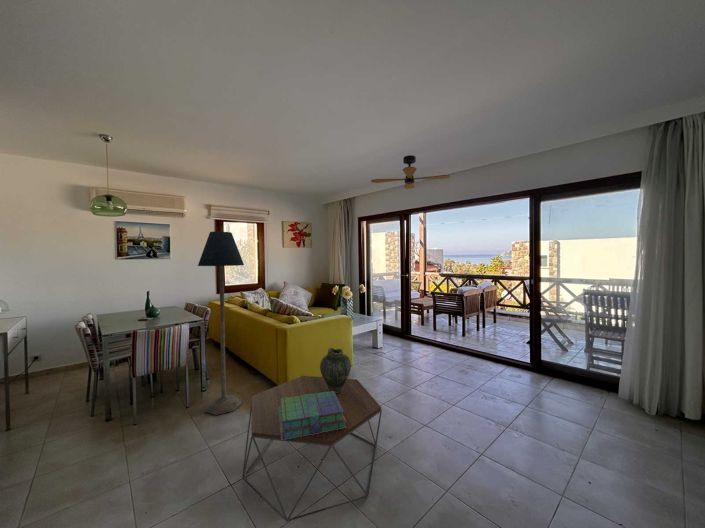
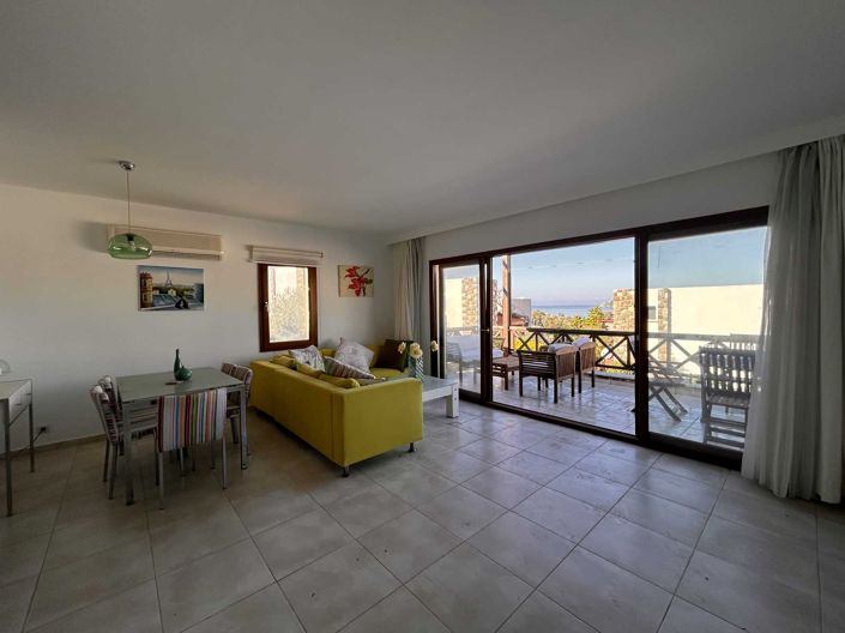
- vase (335, 369)
- floor lamp (221, 319)
- stack of books (310, 412)
- coffee table (314, 434)
- ceiling fan (409, 170)
